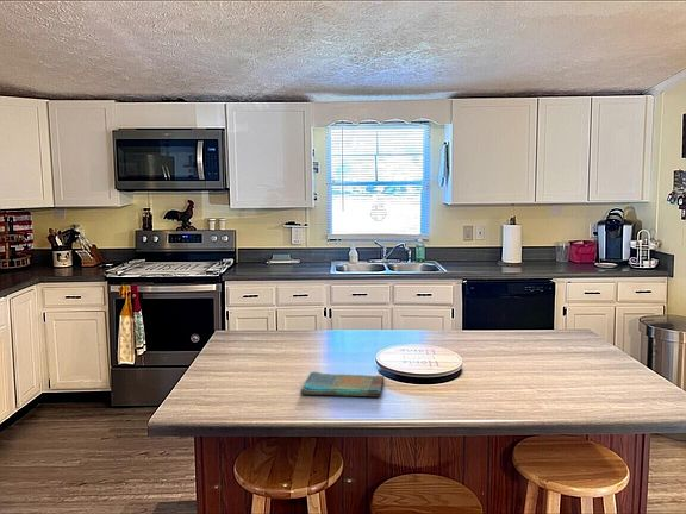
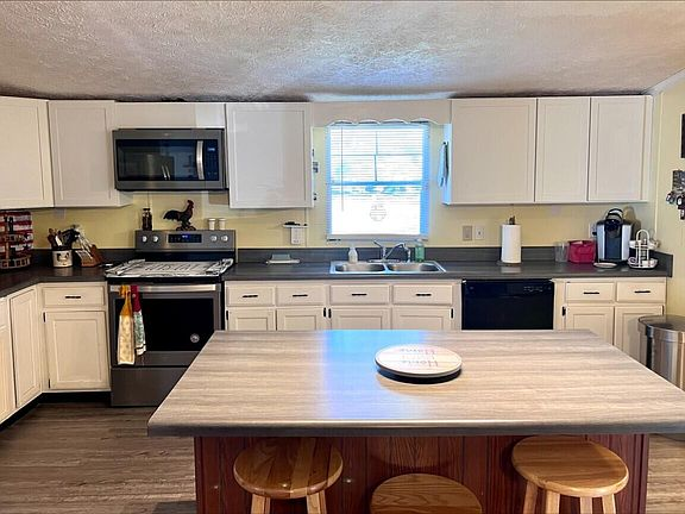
- dish towel (343, 383)
